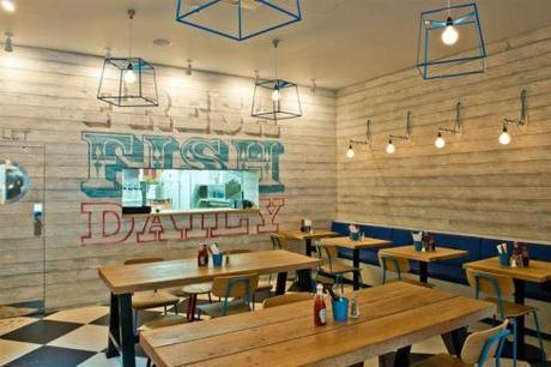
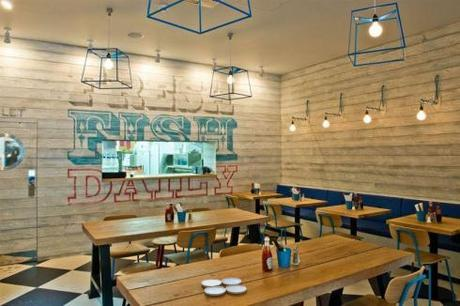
+ drink coaster (223, 284)
